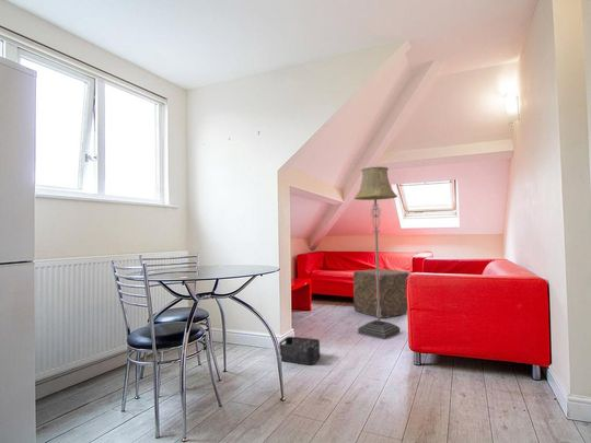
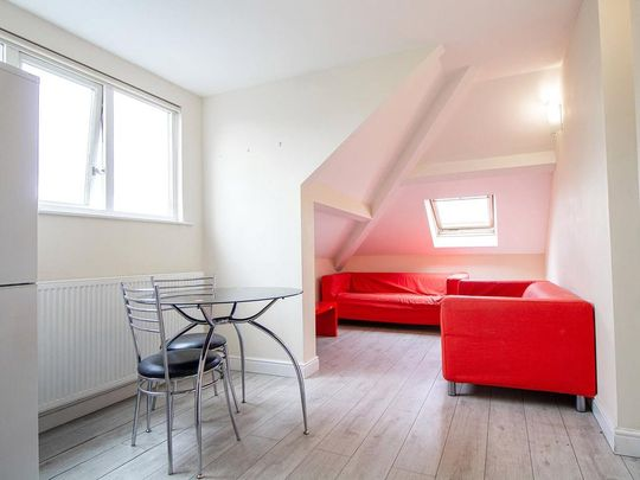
- ottoman (381, 291)
- floor lamp (376, 249)
- storage bin (299, 349)
